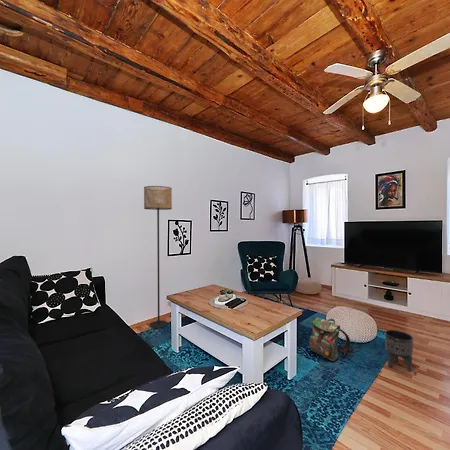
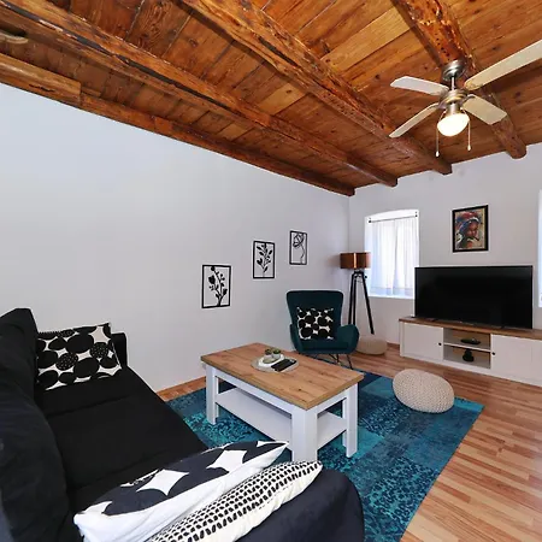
- floor lamp (158, 256)
- backpack (331, 336)
- planter (398, 350)
